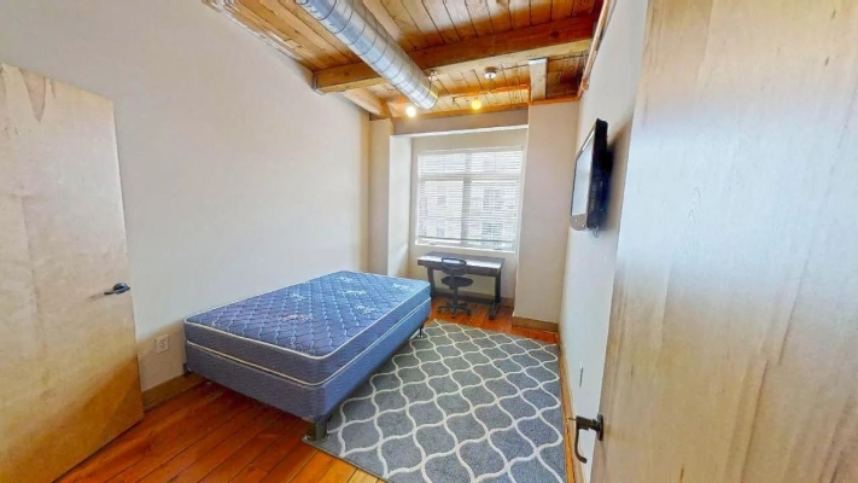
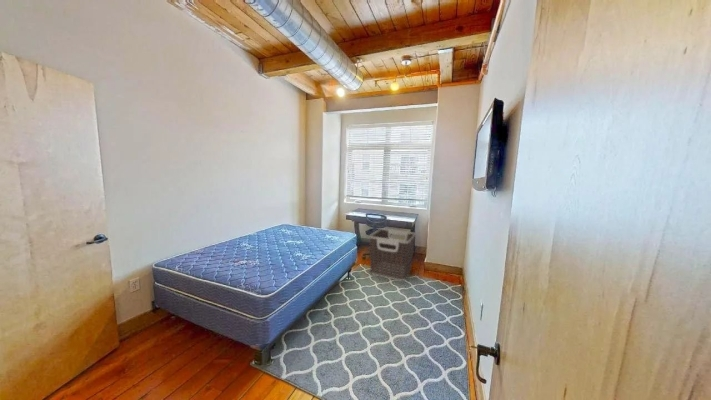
+ clothes hamper (392, 252)
